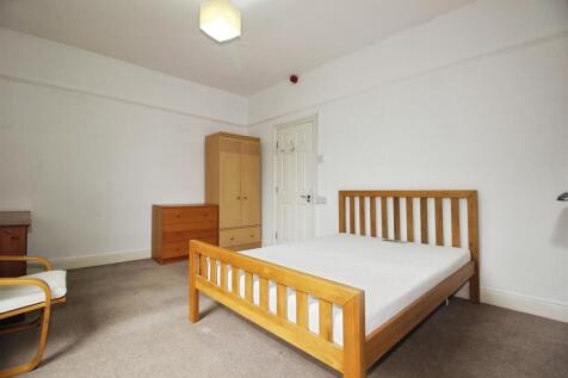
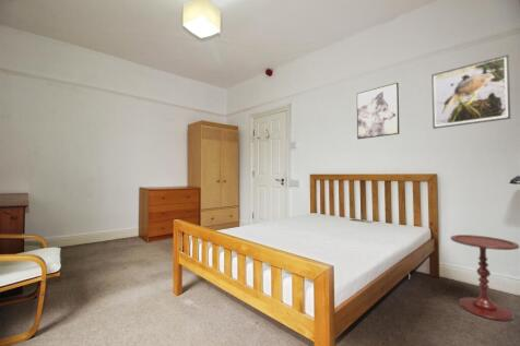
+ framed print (468, 94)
+ side table (483, 274)
+ wall art (376, 112)
